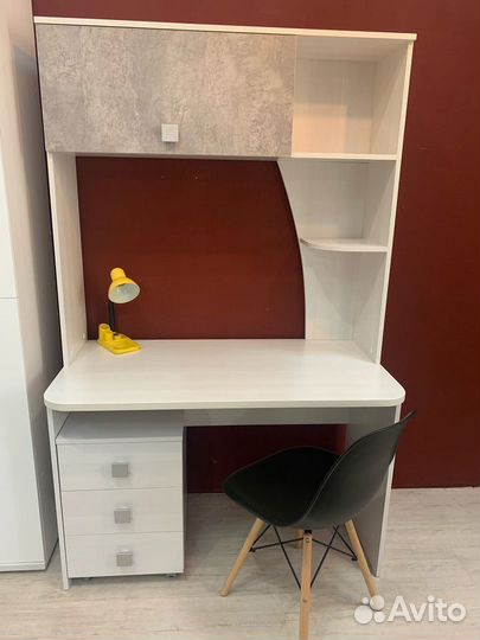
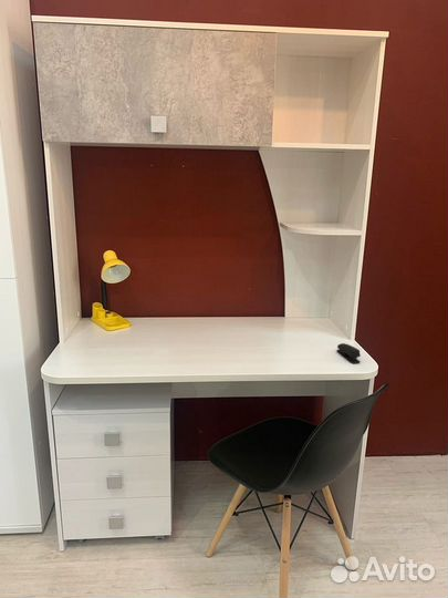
+ stapler (348, 350)
